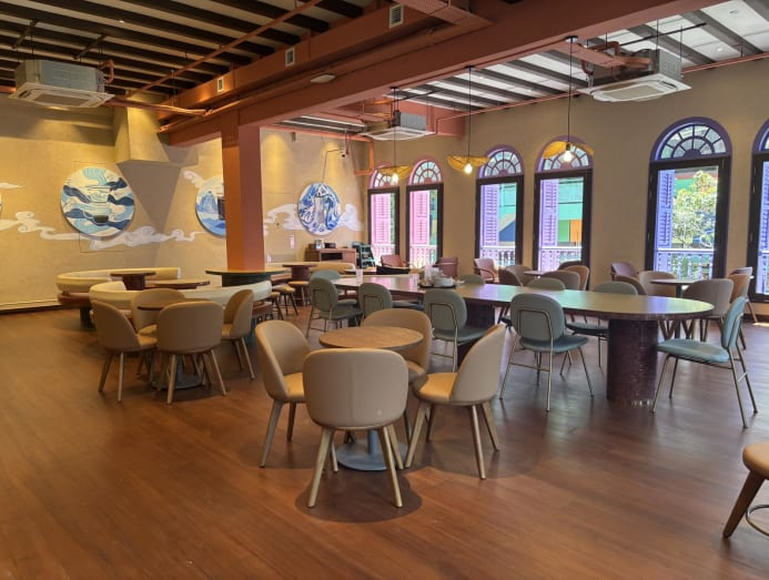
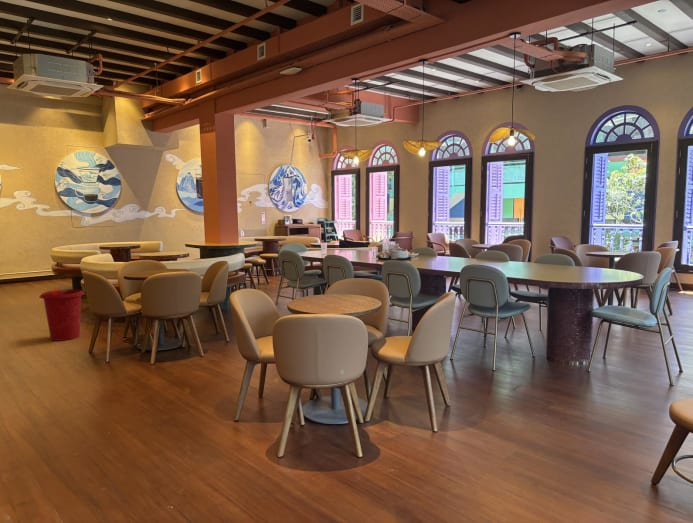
+ waste bin (63, 314)
